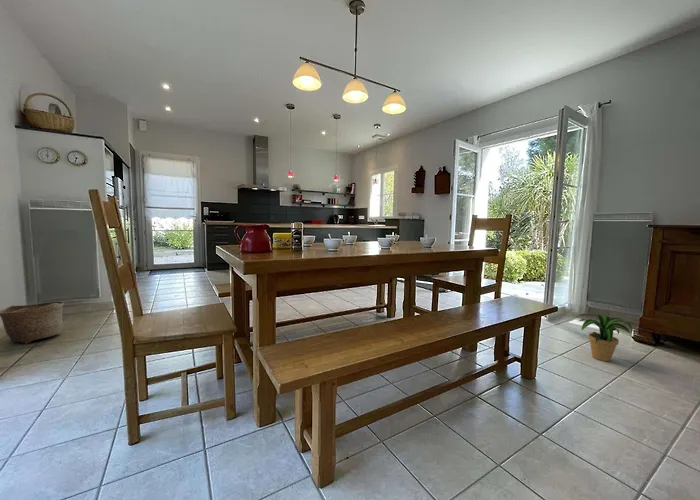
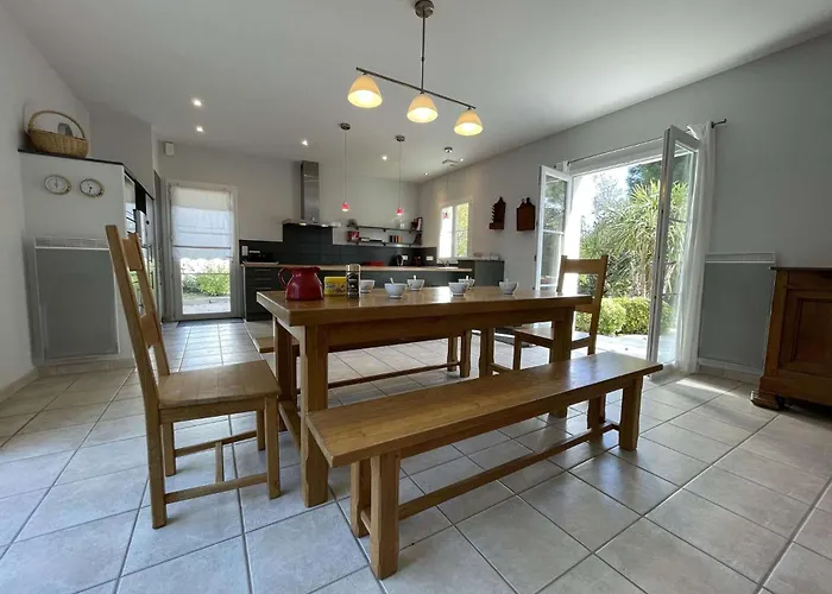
- potted plant (603, 338)
- basket (33, 320)
